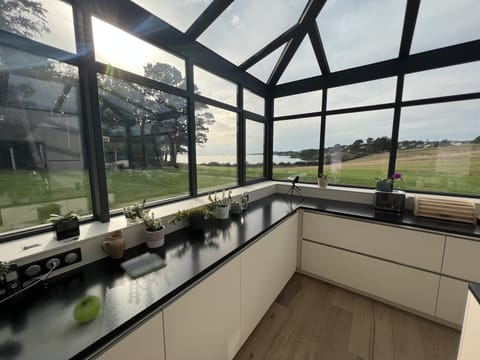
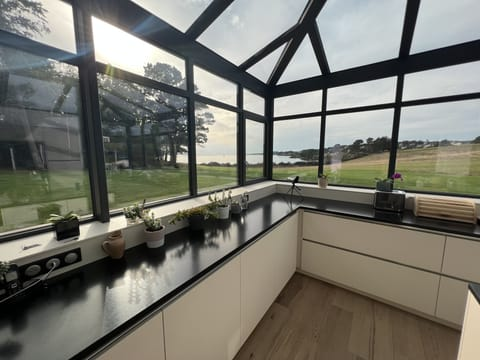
- dish towel (144, 263)
- fruit (87, 308)
